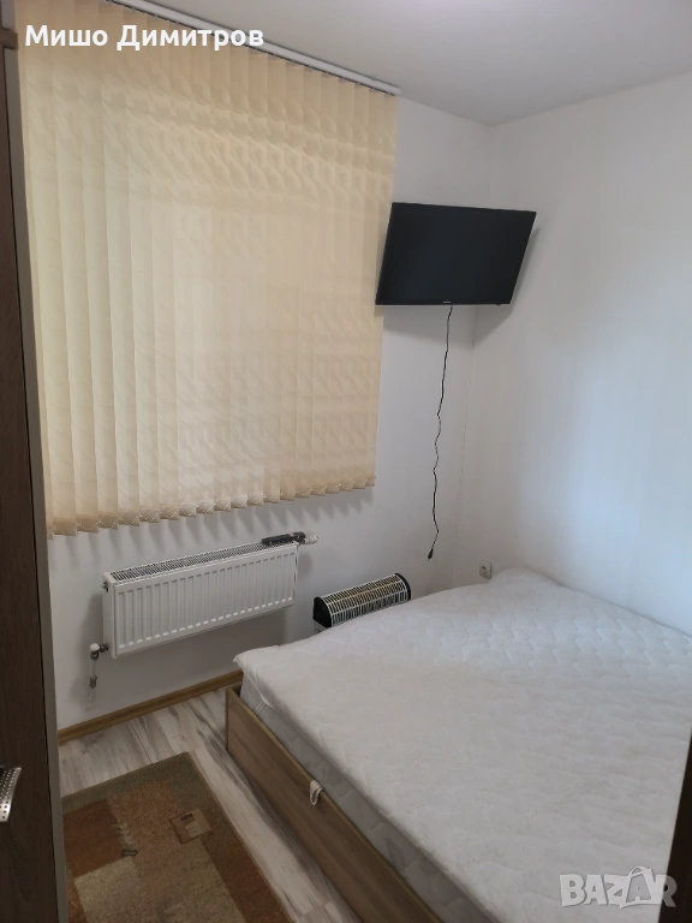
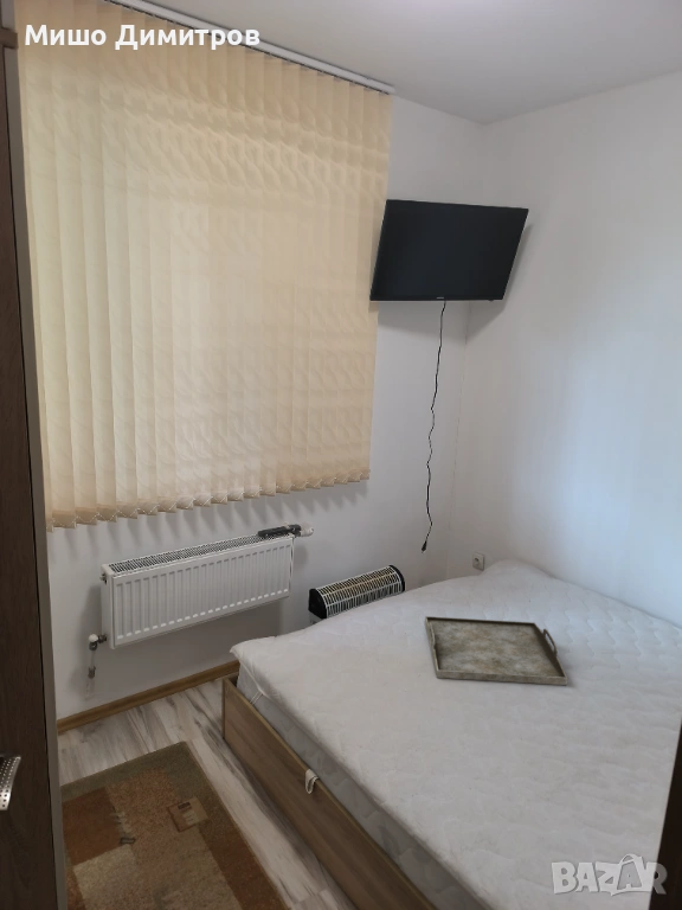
+ serving tray (490, 641)
